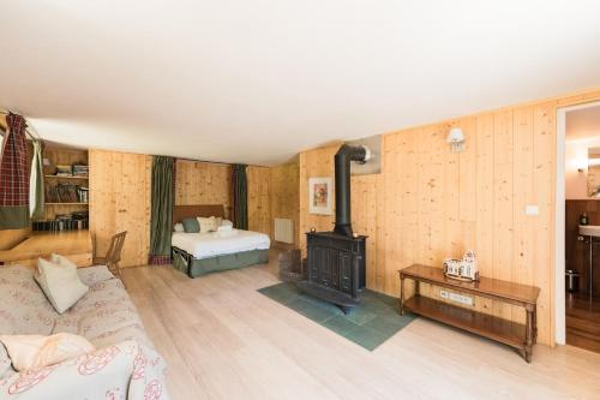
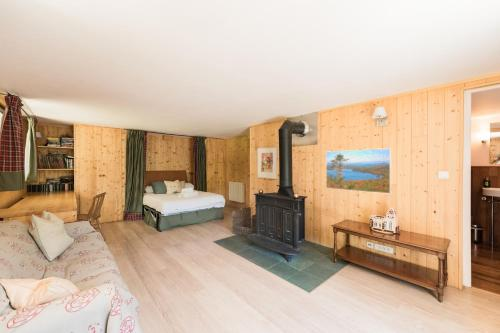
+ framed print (355, 170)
